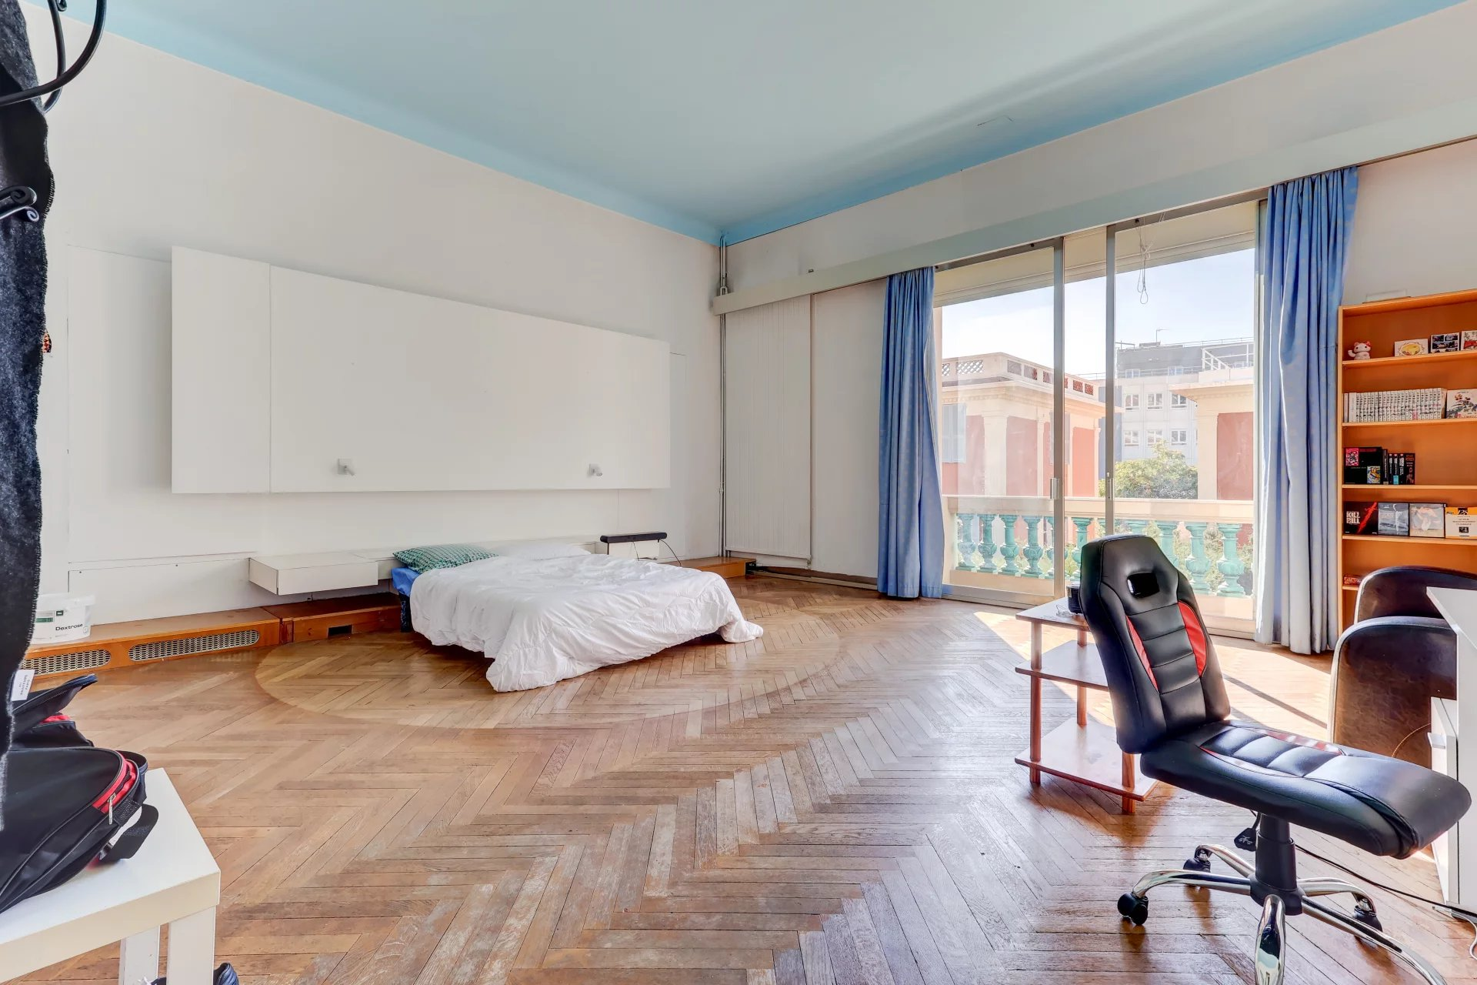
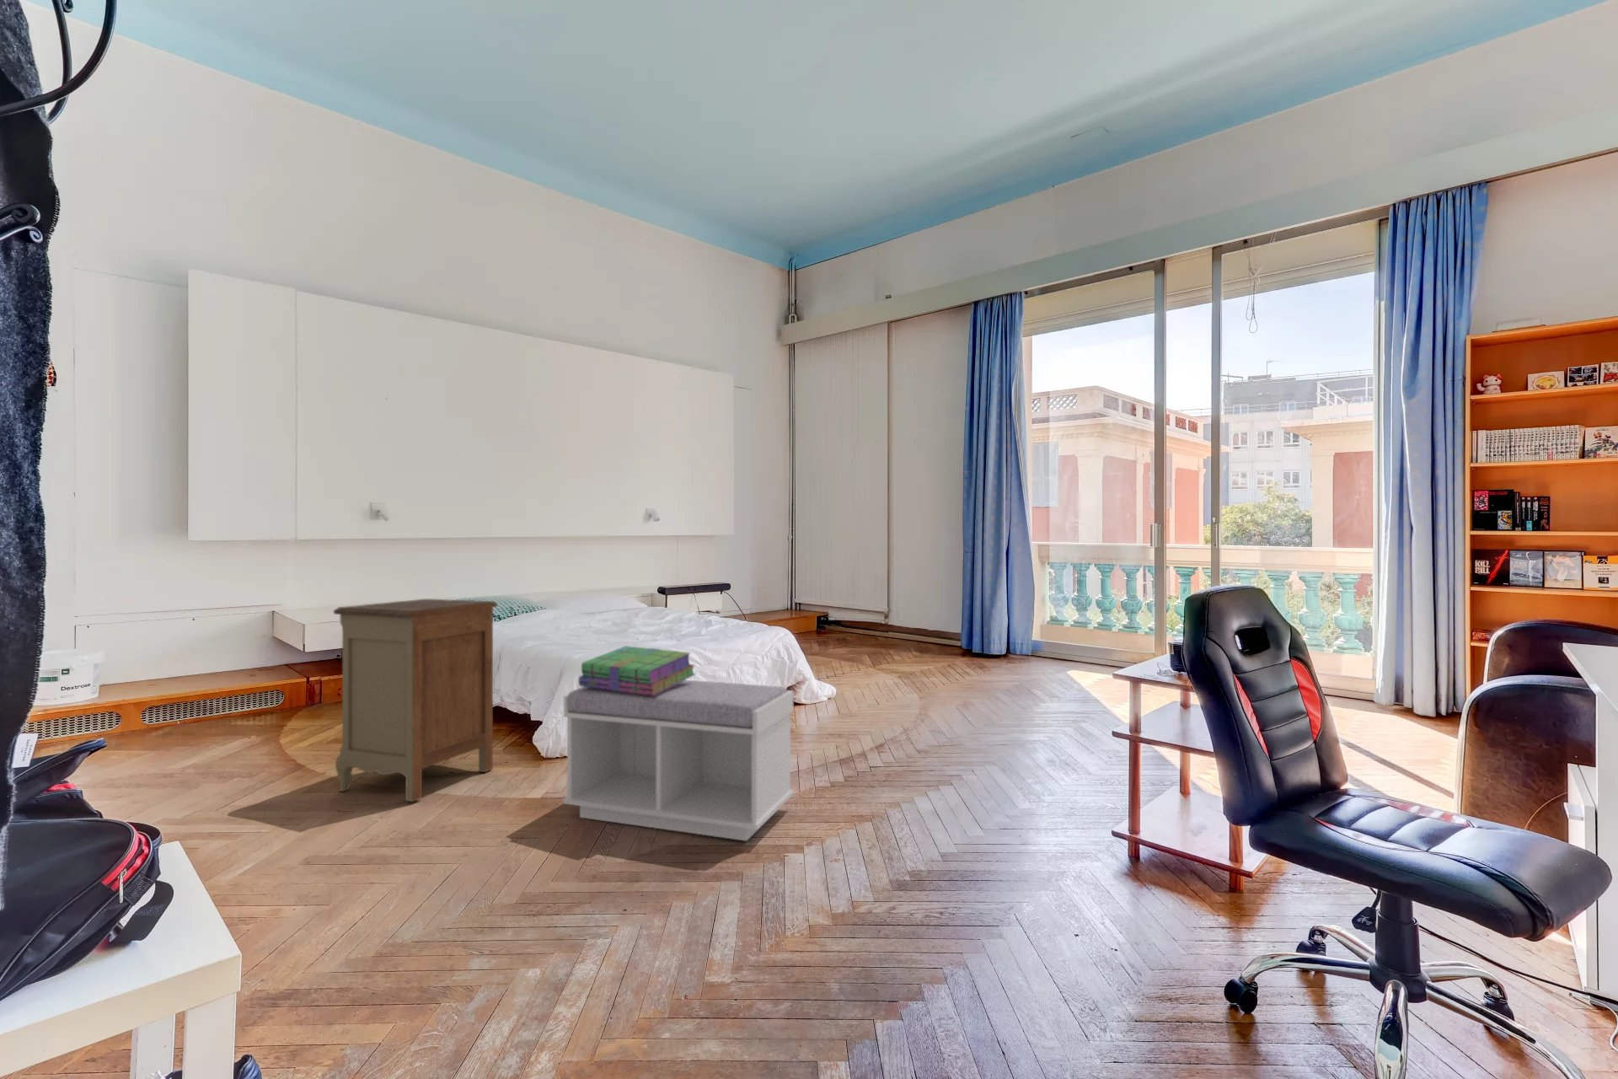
+ nightstand (412, 691)
+ bench (679, 749)
+ stack of books (638, 673)
